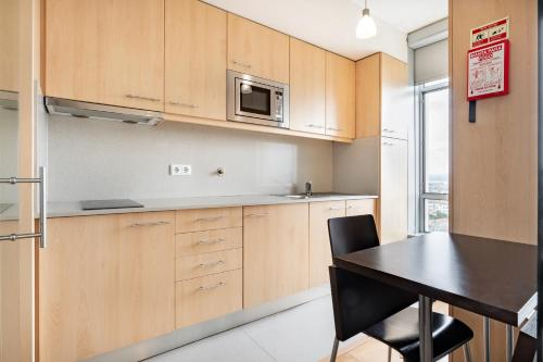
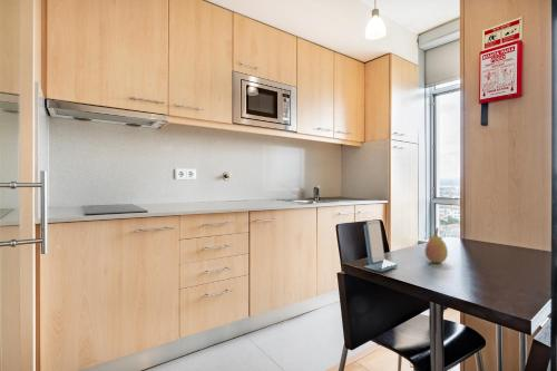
+ fruit (436, 244)
+ smartphone (380, 244)
